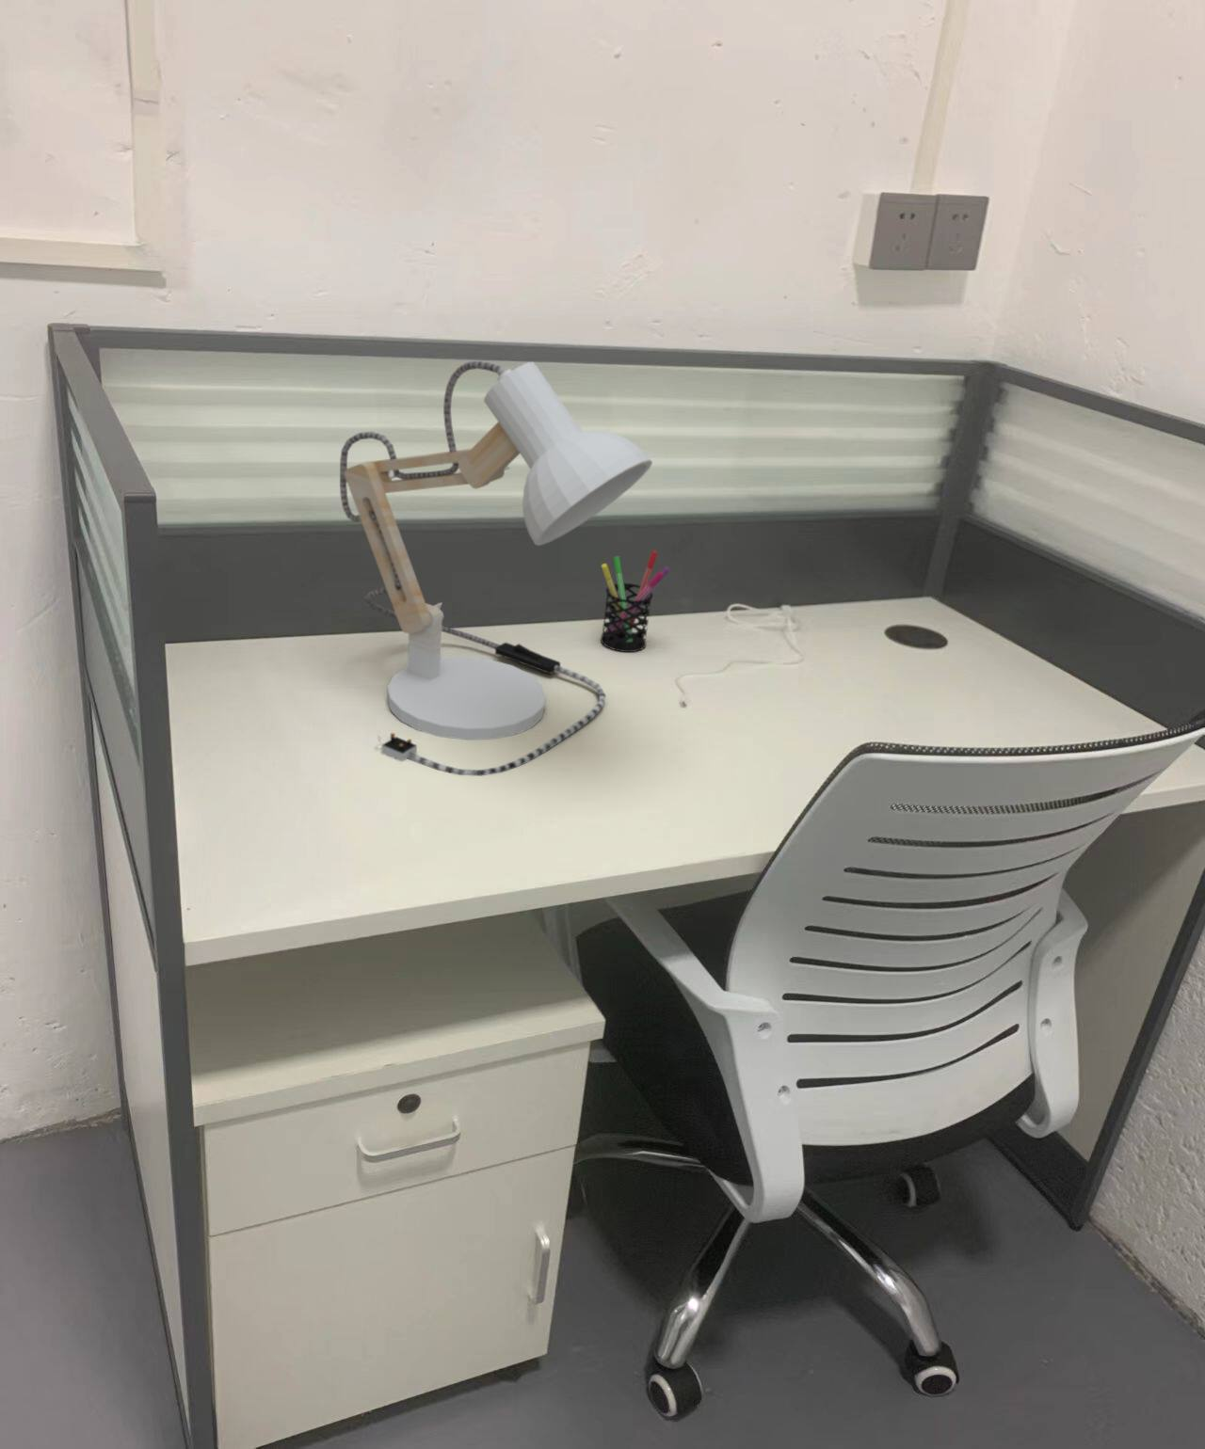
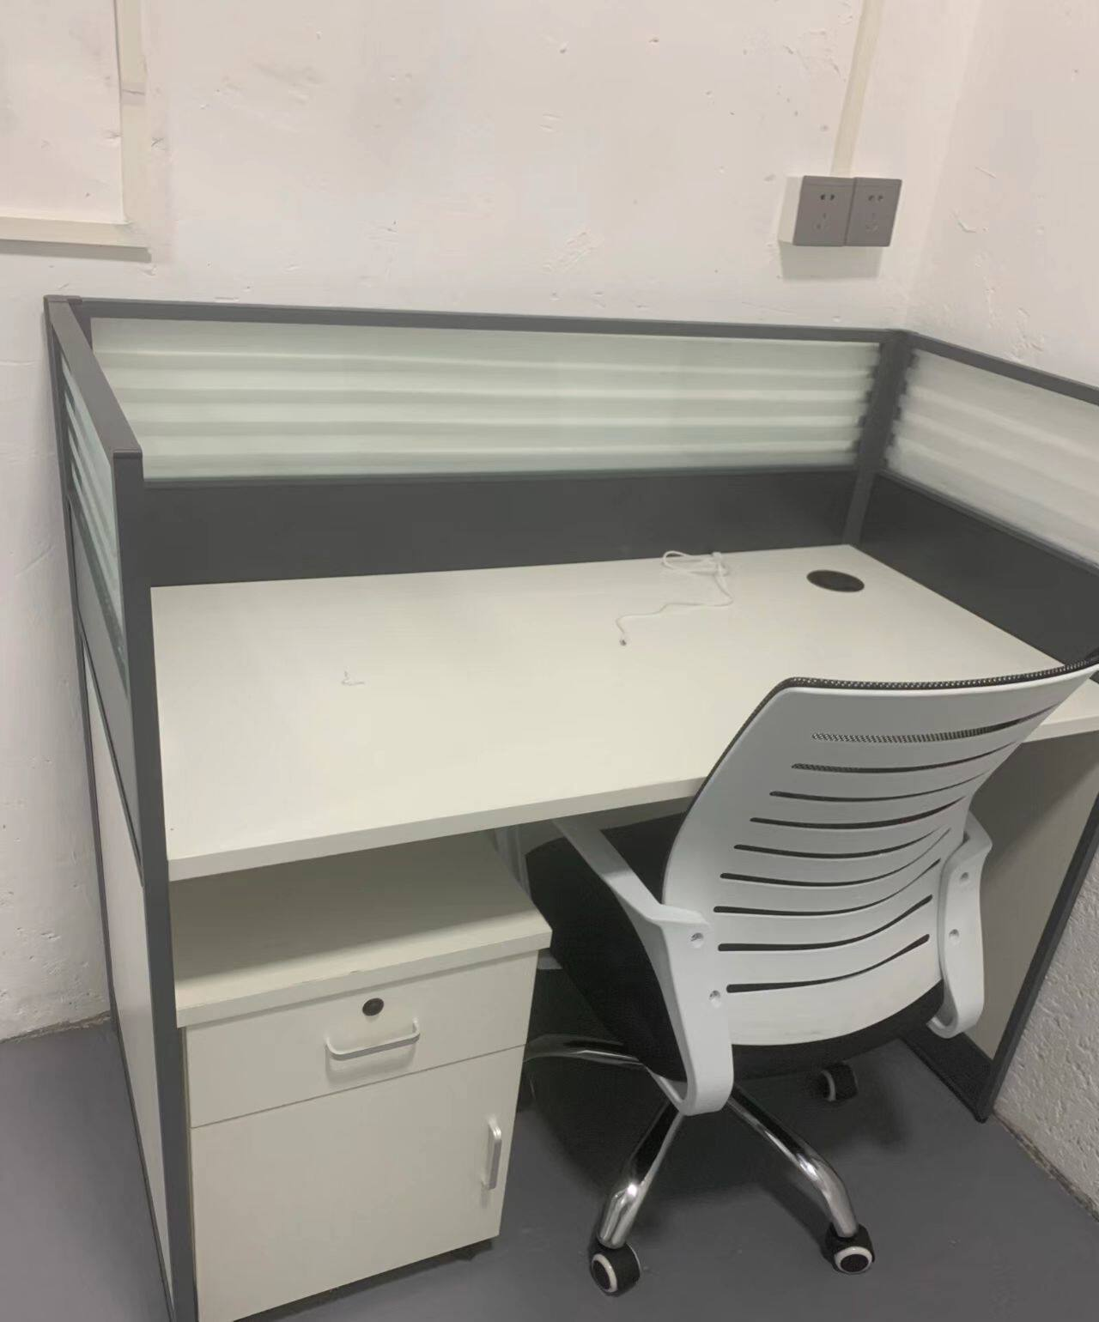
- desk lamp (525, 524)
- pen holder (628, 596)
